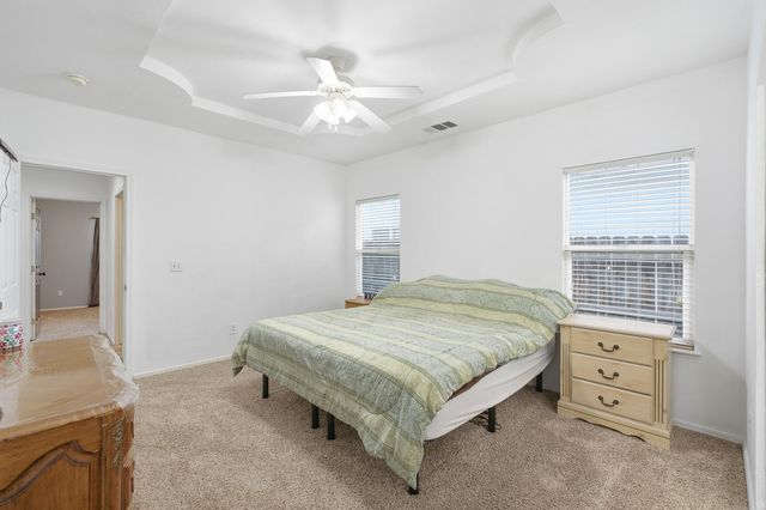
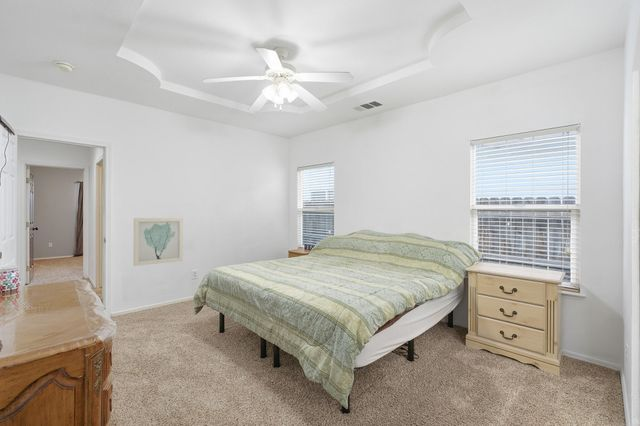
+ wall art (159, 240)
